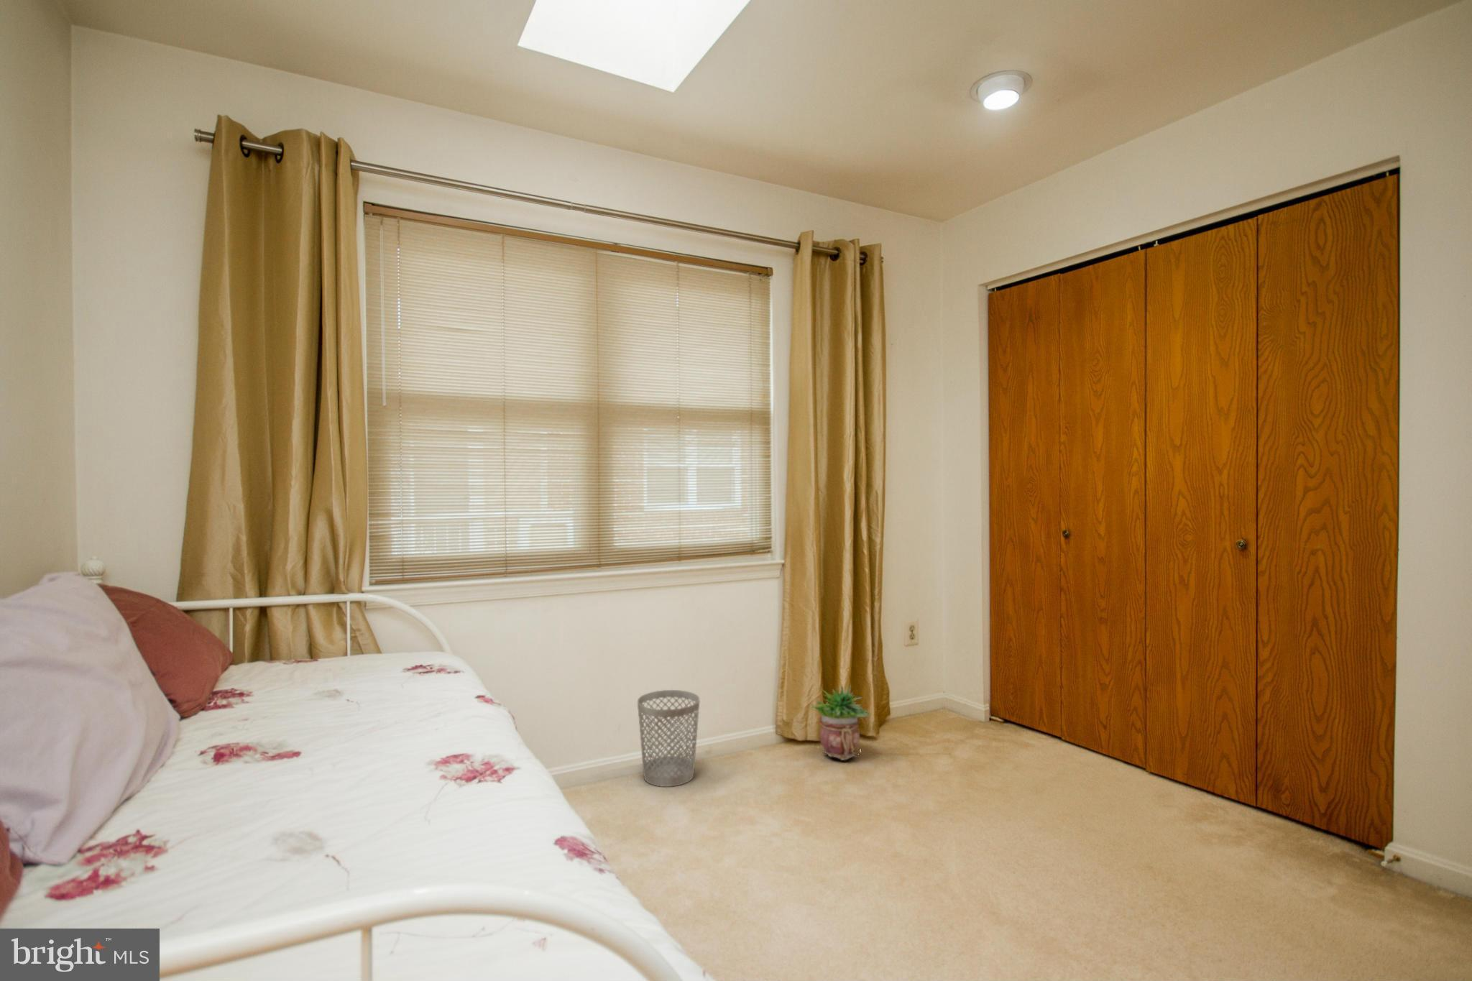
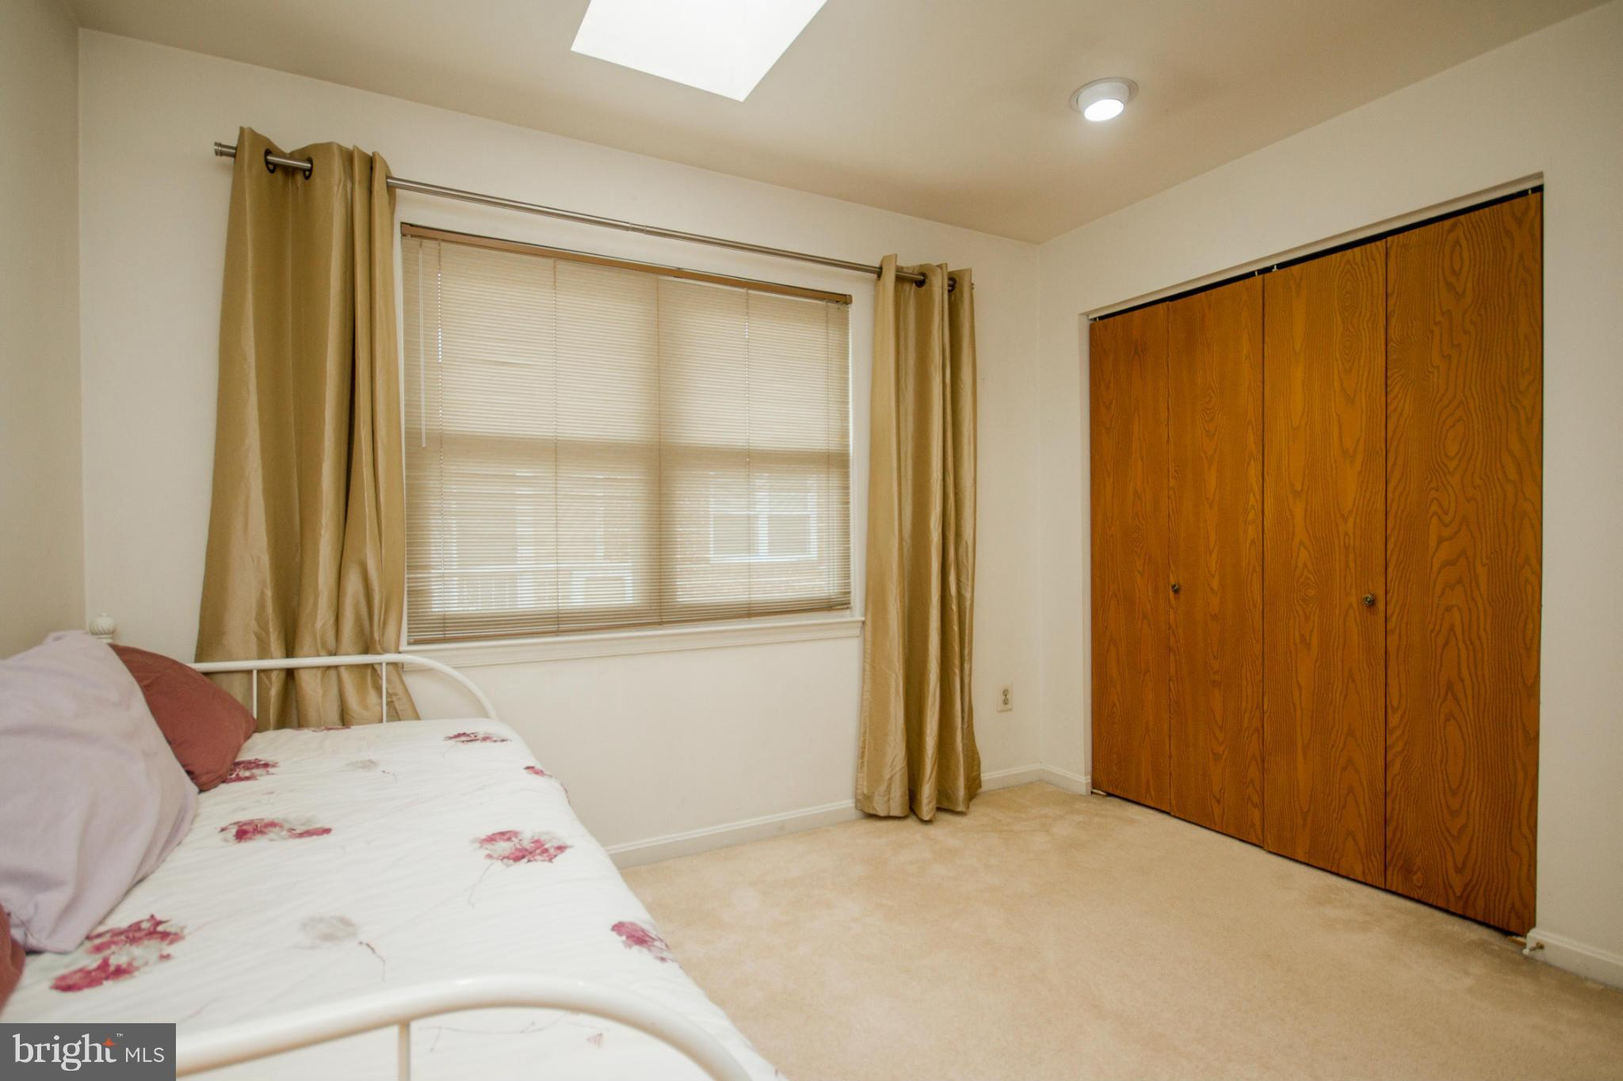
- potted plant (838, 719)
- wastebasket (669, 737)
